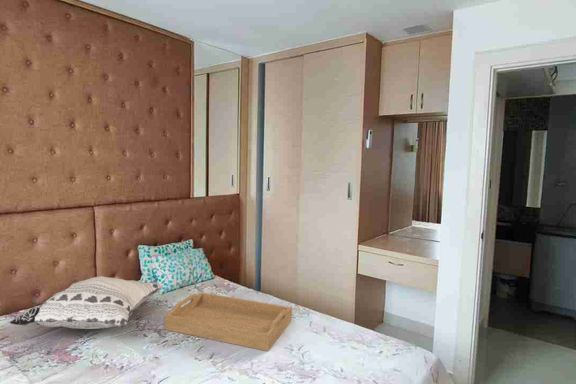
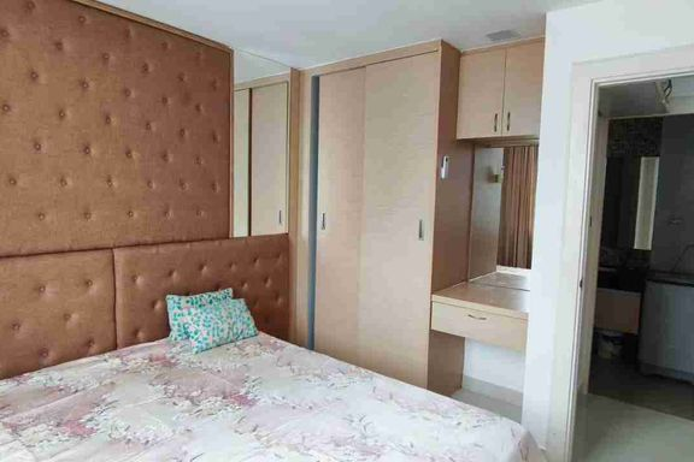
- decorative pillow (96, 302)
- serving tray (230, 315)
